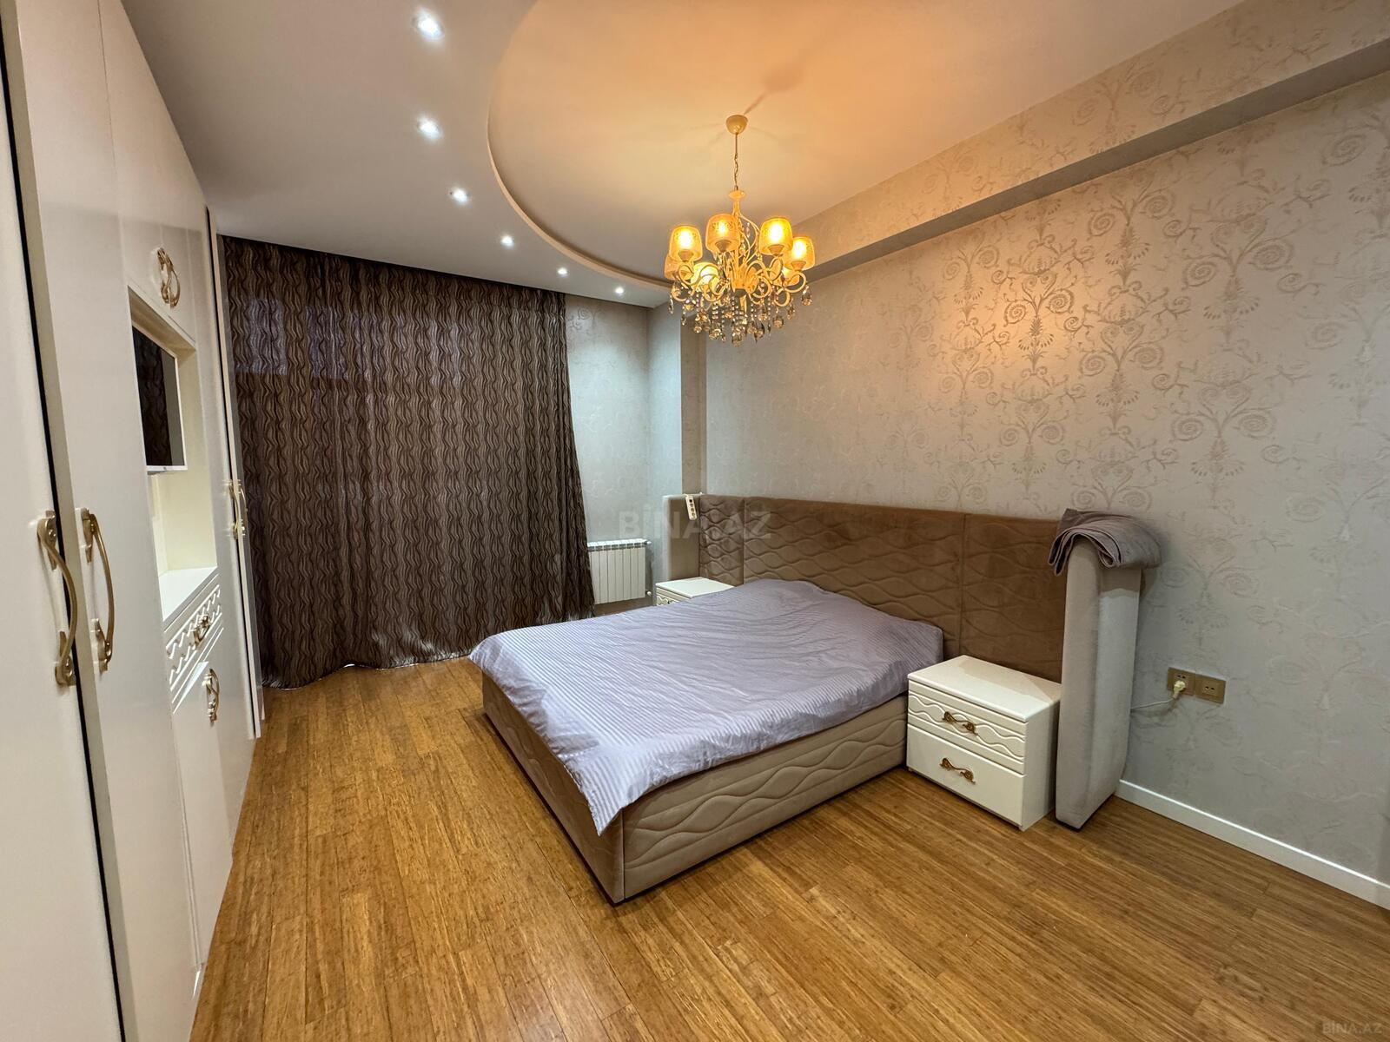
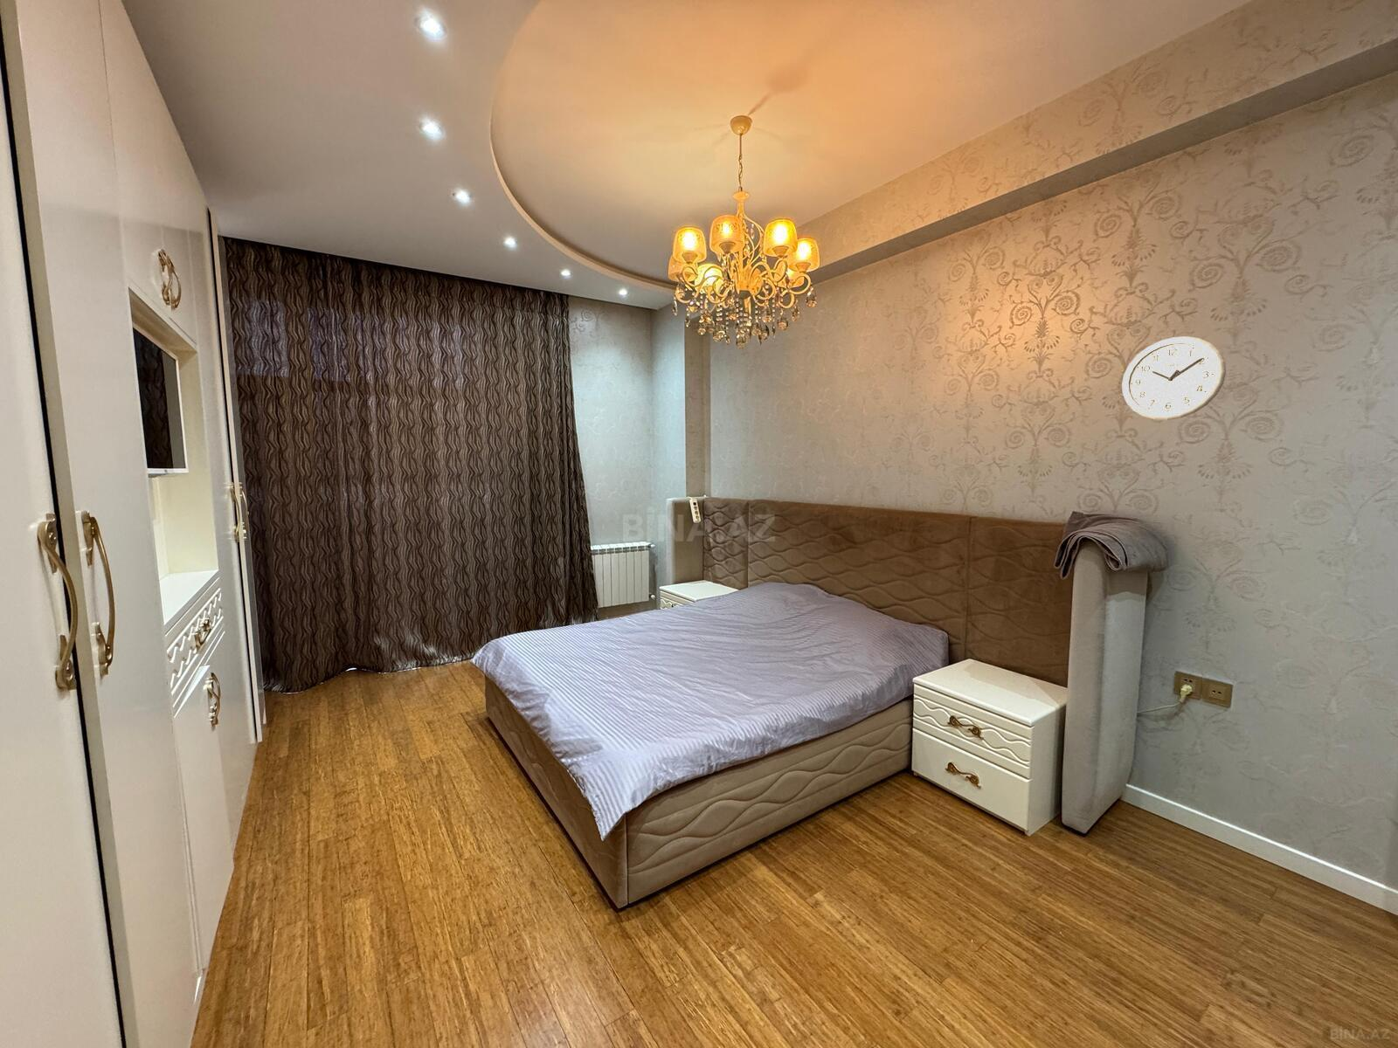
+ wall clock (1170, 379)
